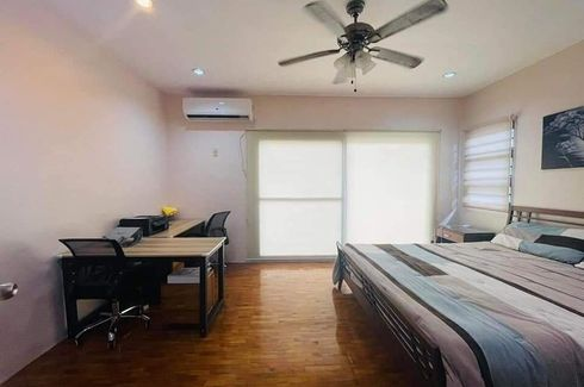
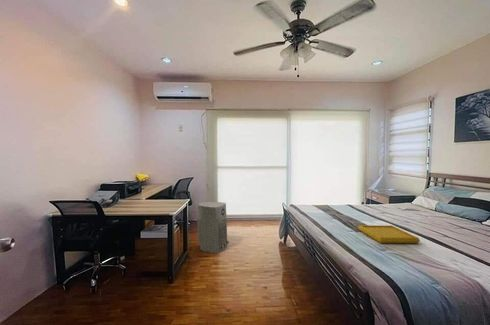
+ serving tray (386, 233)
+ air purifier (212, 225)
